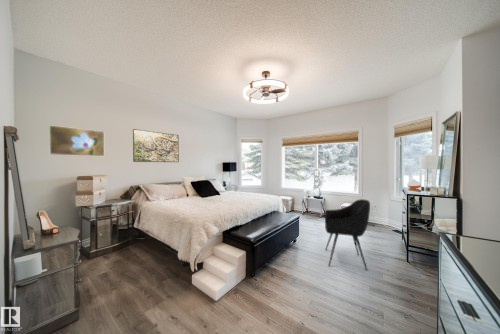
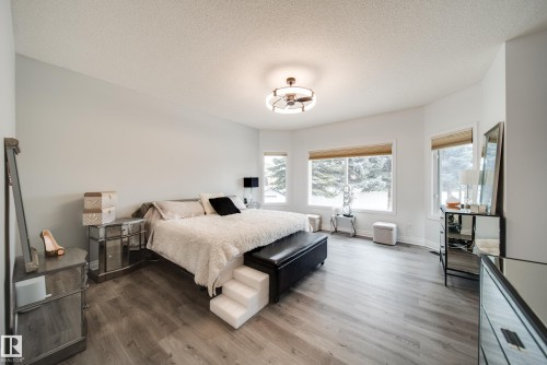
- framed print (79, 142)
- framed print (158, 147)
- armchair (344, 230)
